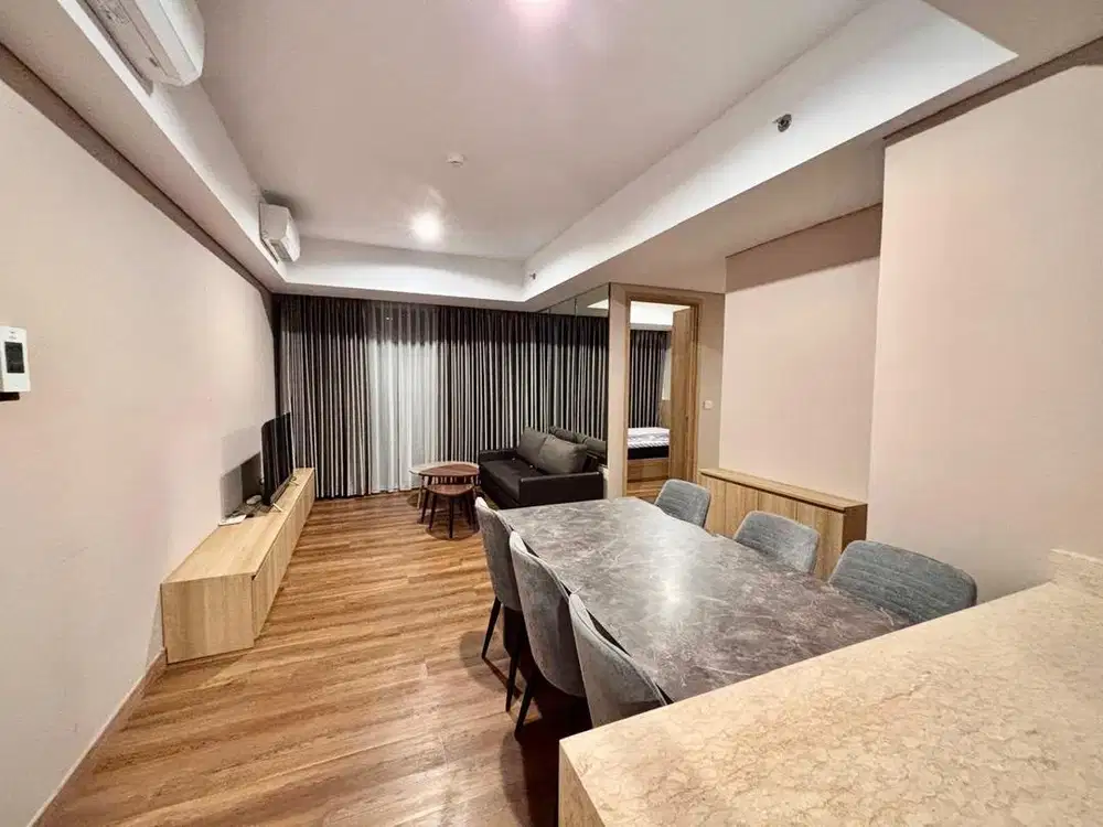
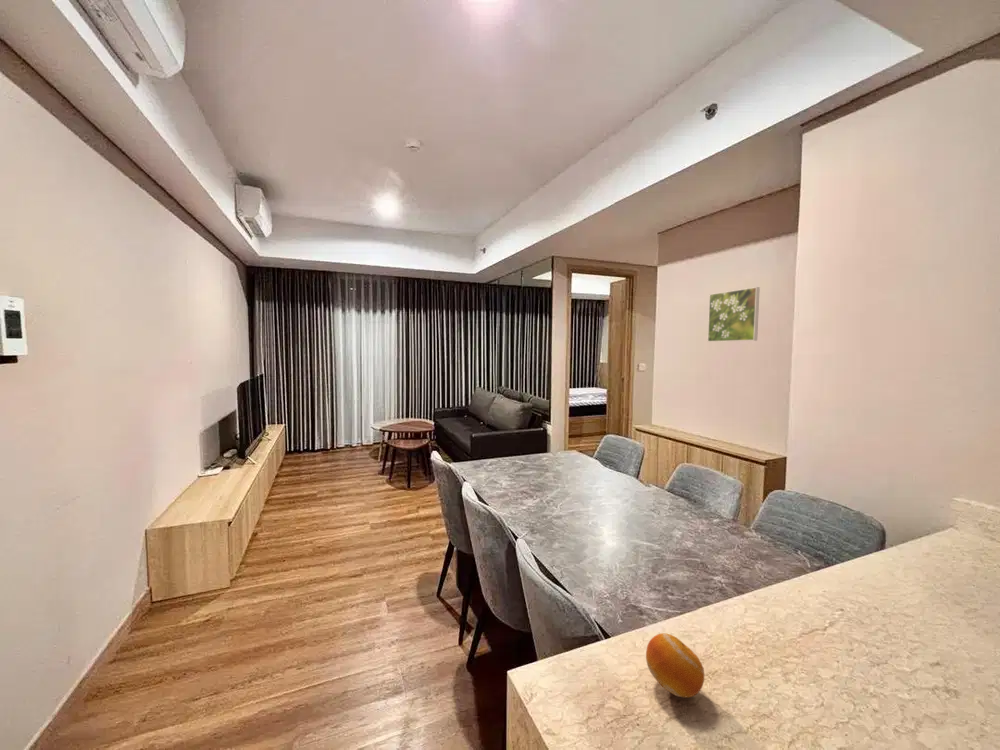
+ fruit (674, 664)
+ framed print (732, 316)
